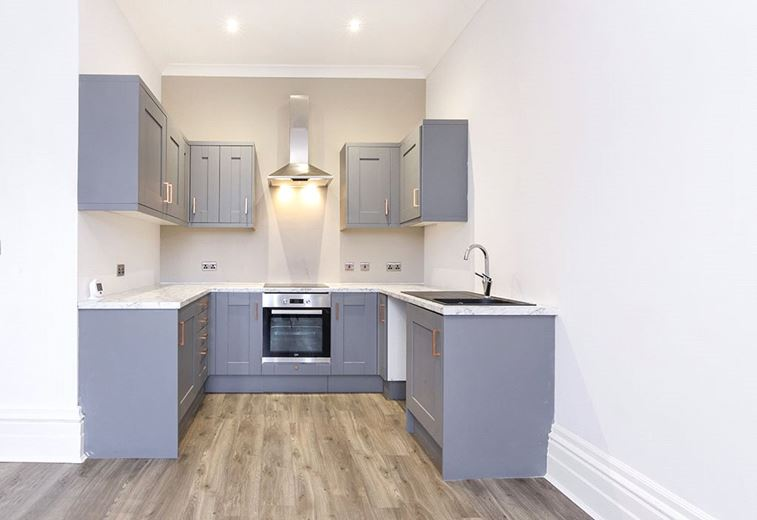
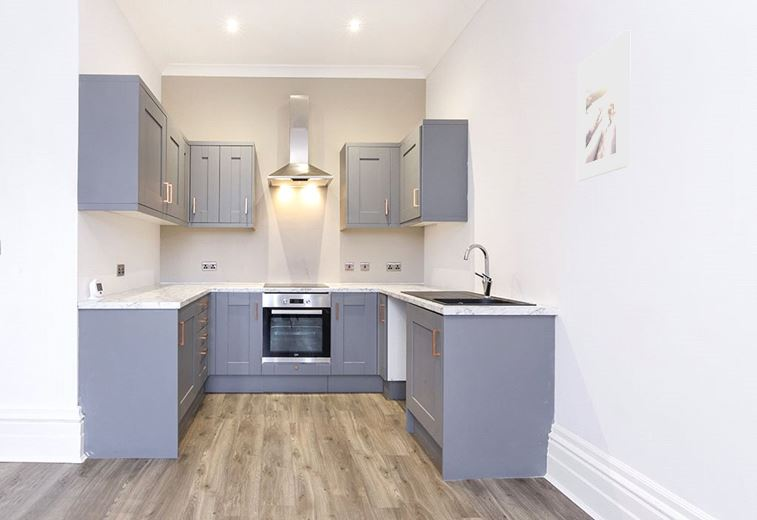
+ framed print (601, 111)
